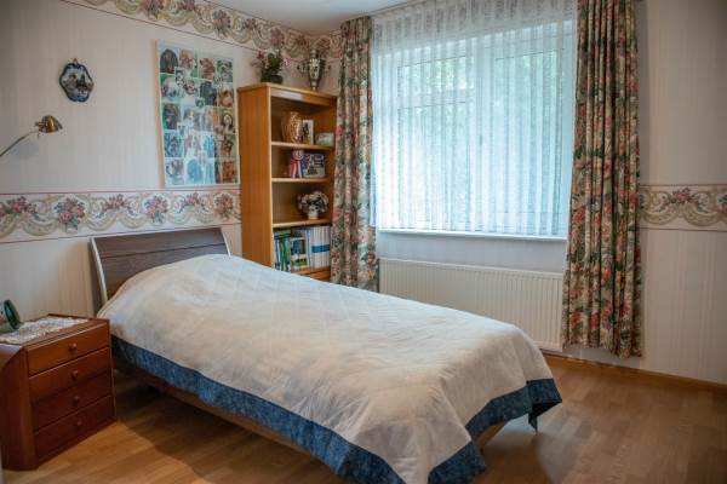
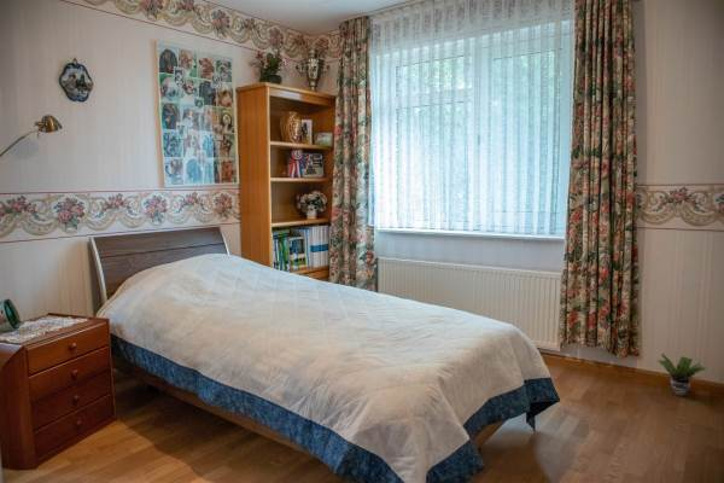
+ potted plant (681, 376)
